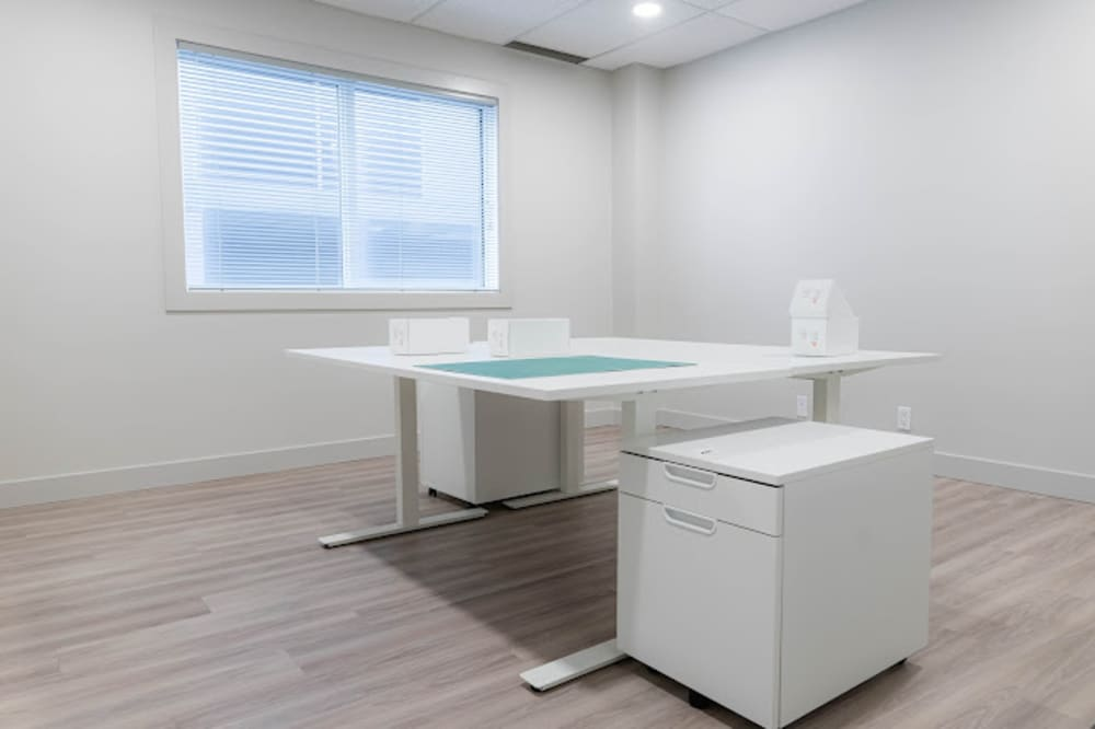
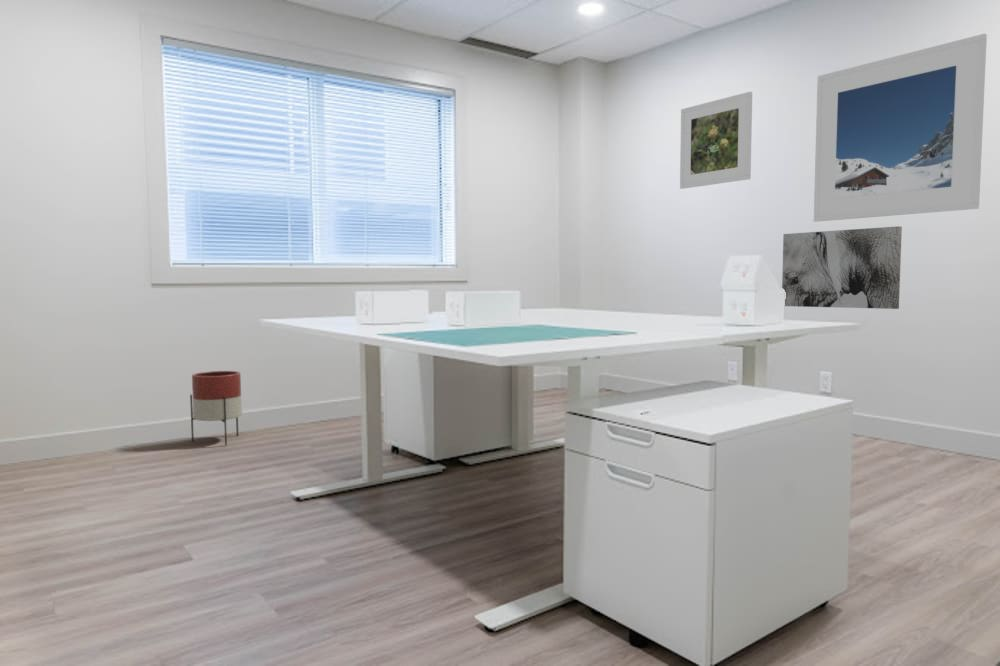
+ wall art (837, 269)
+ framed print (891, 137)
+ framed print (714, 142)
+ planter (218, 407)
